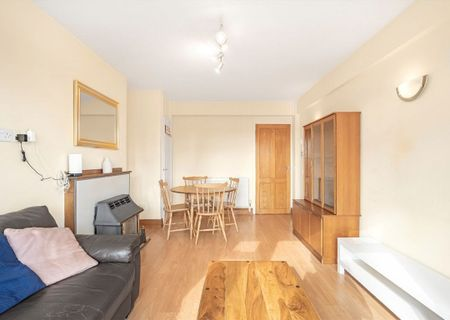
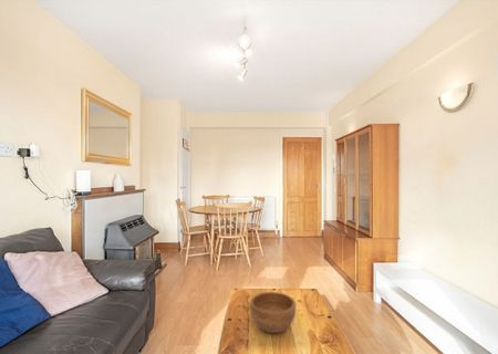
+ bowl (272, 315)
